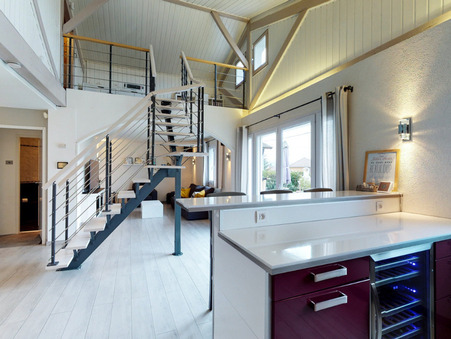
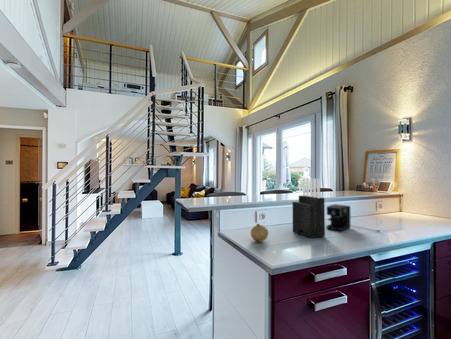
+ coffee maker (349, 218)
+ fruit (259, 232)
+ knife block (306, 206)
